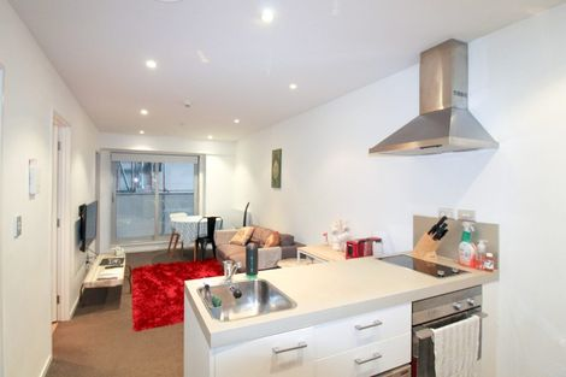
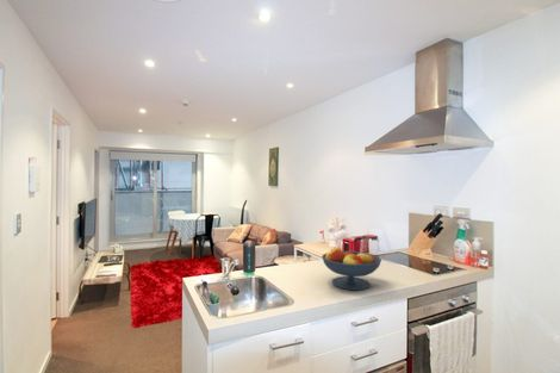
+ fruit bowl (350, 266)
